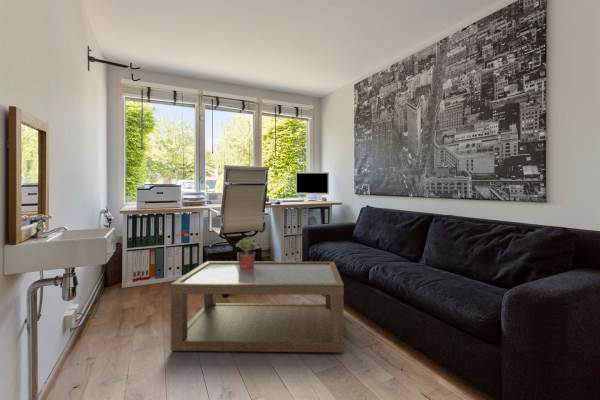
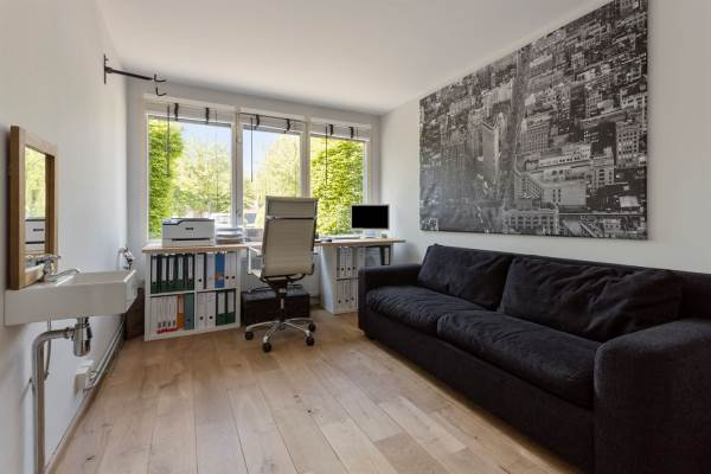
- potted plant (248, 250)
- coffee table (264, 303)
